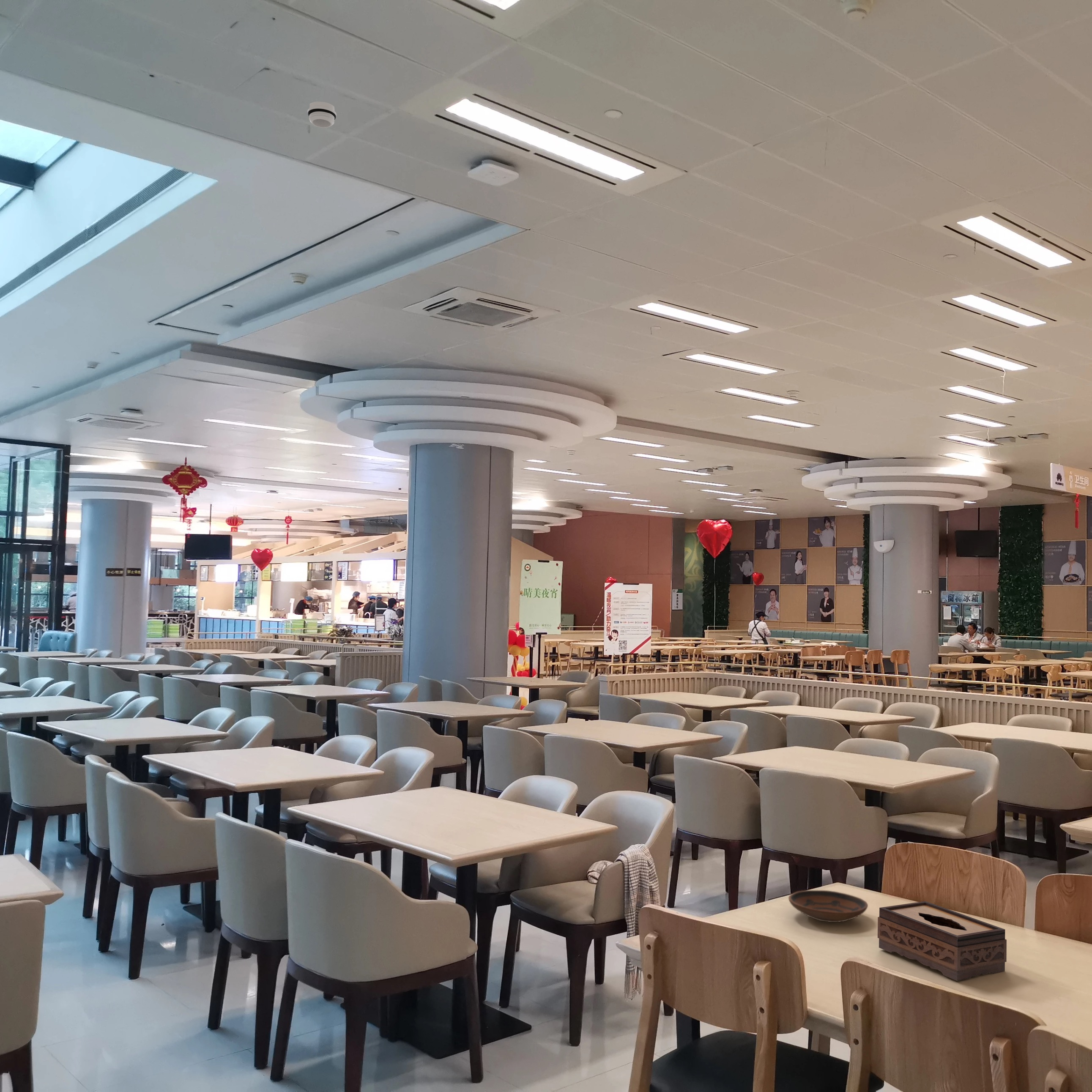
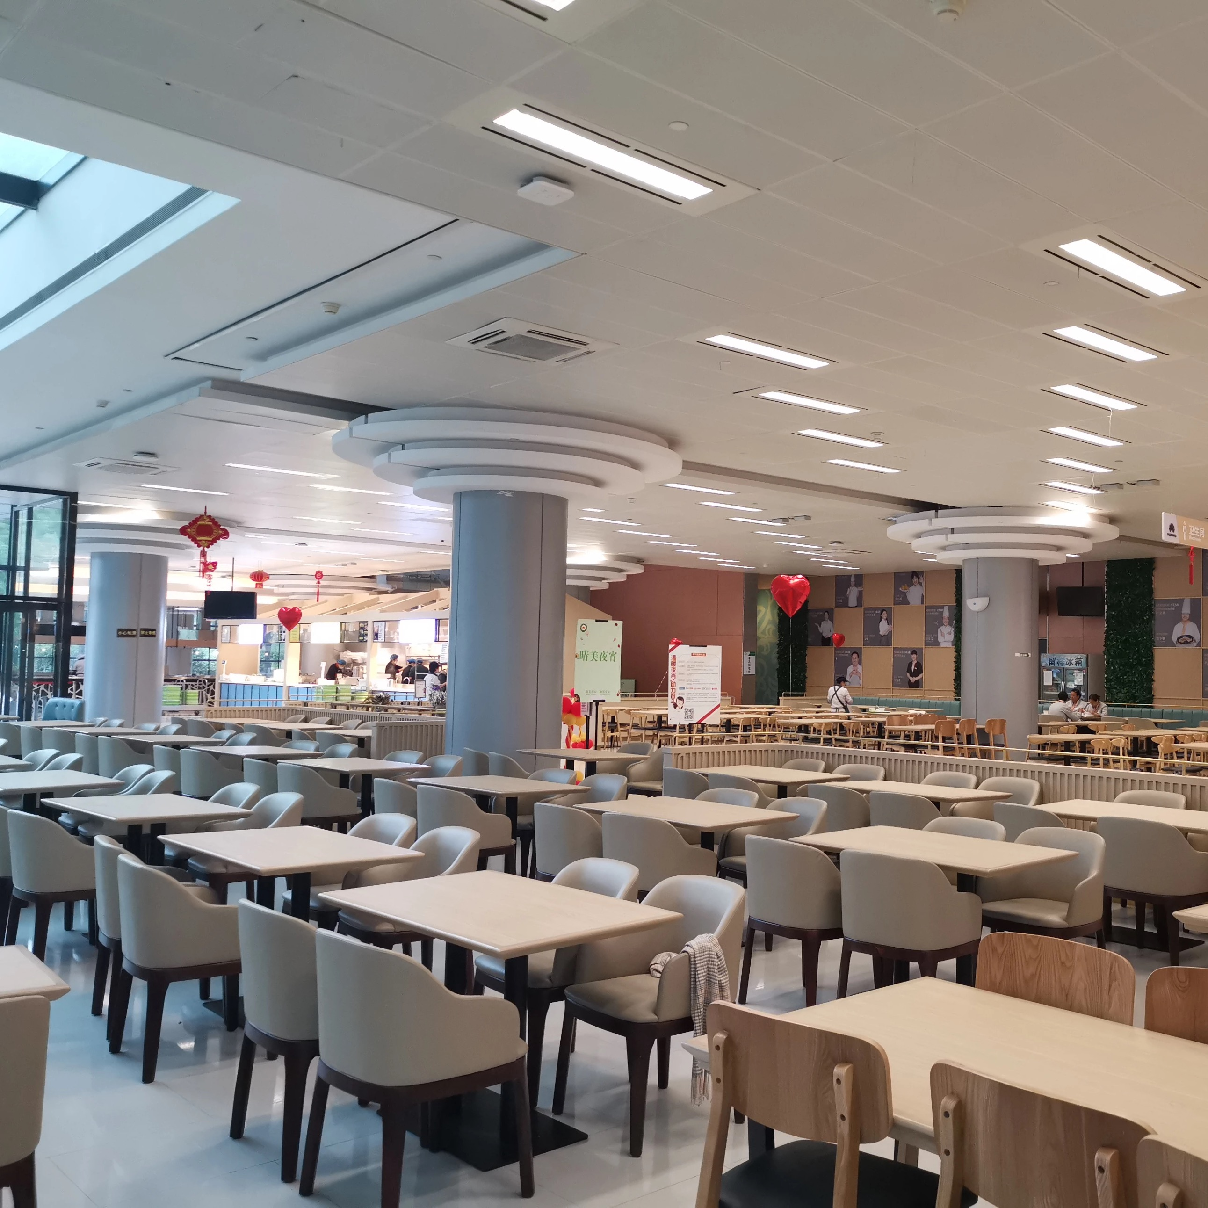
- smoke detector (322, 115)
- bowl (827, 909)
- tissue box (940, 939)
